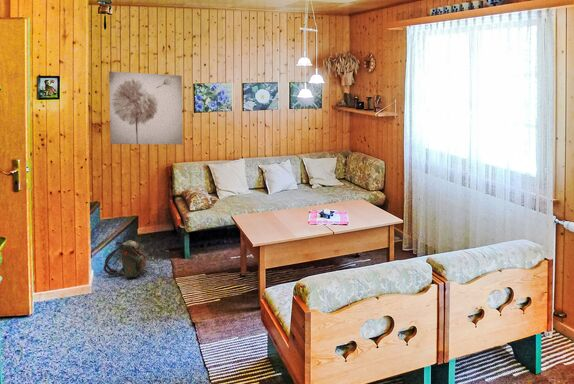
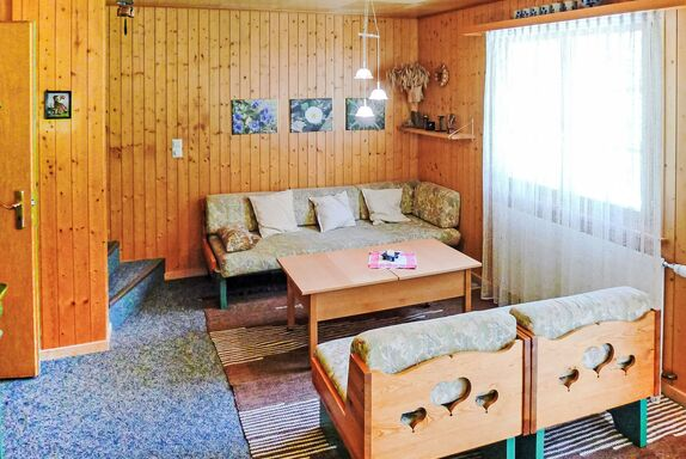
- wall art (146, 109)
- backpack (122, 258)
